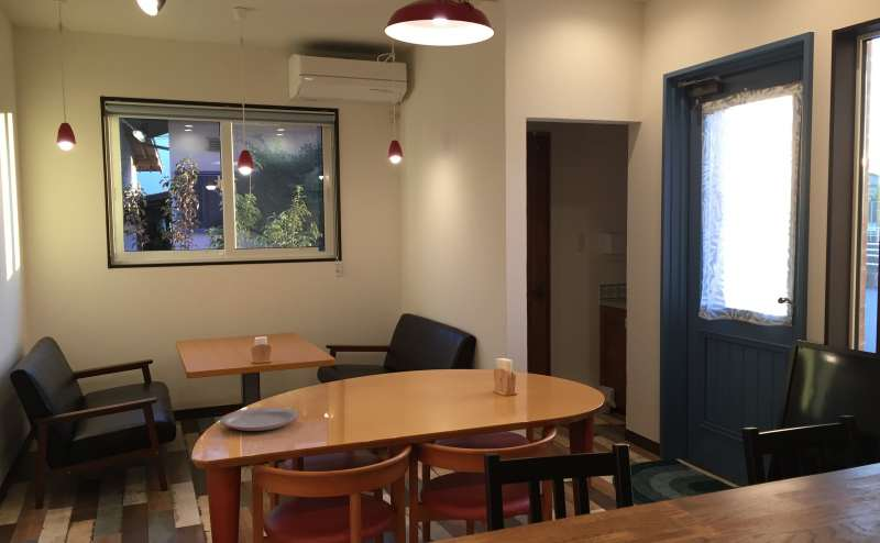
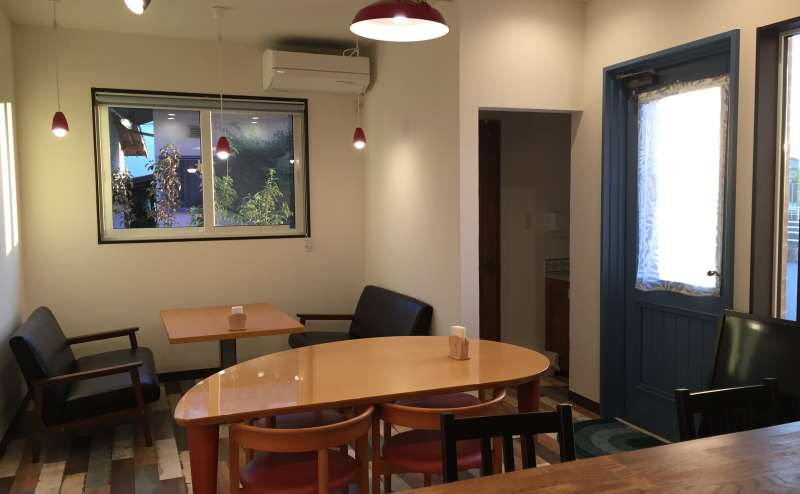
- plate (260, 420)
